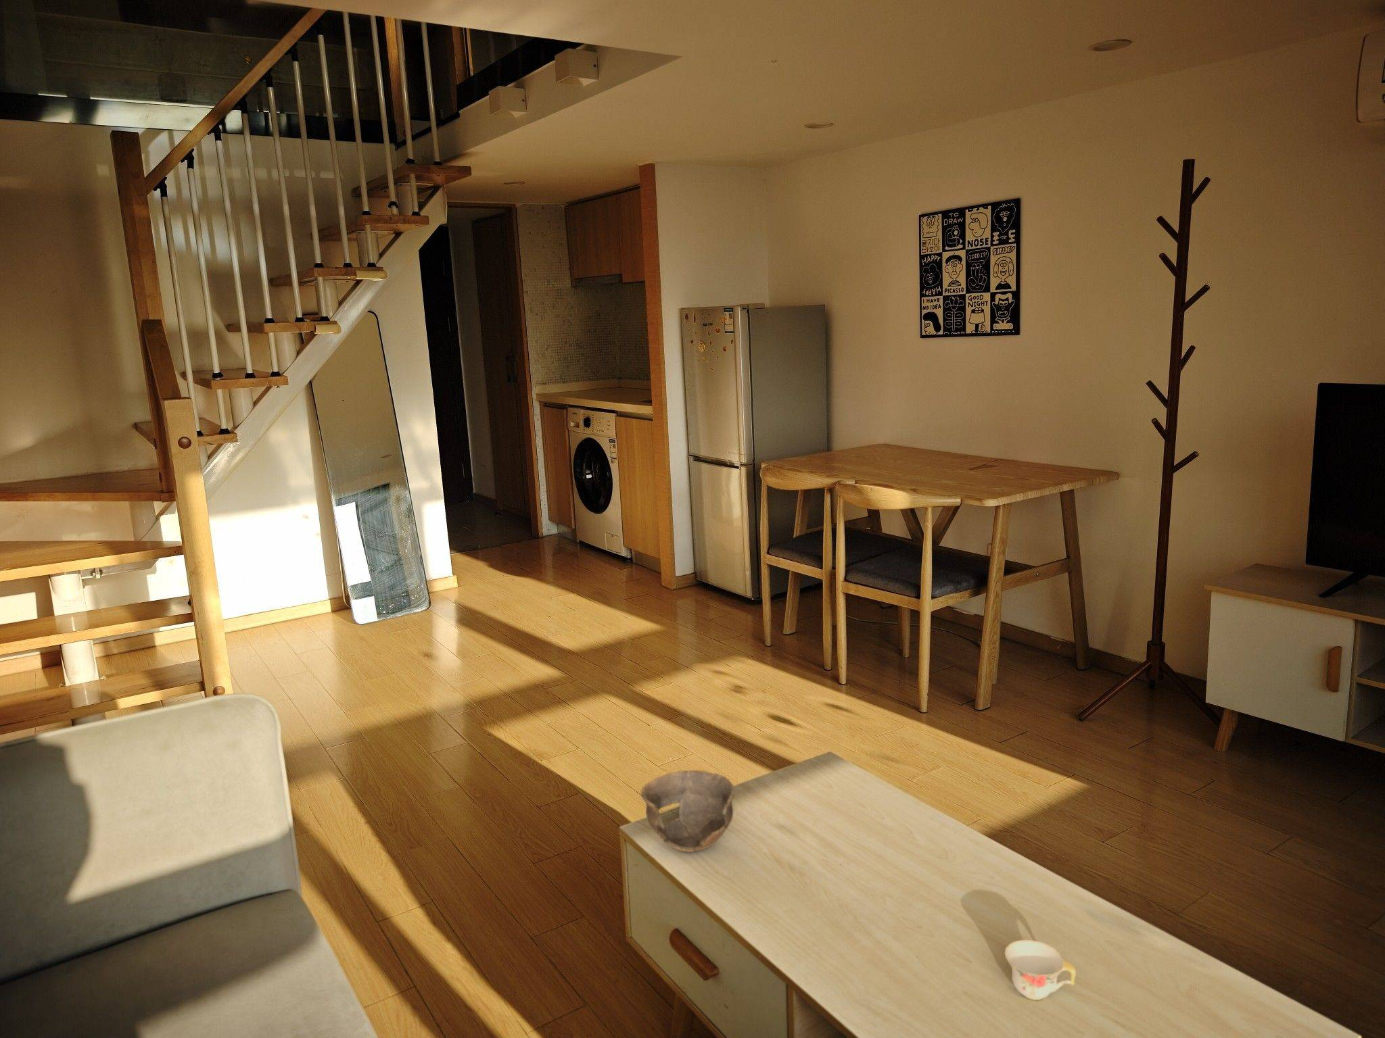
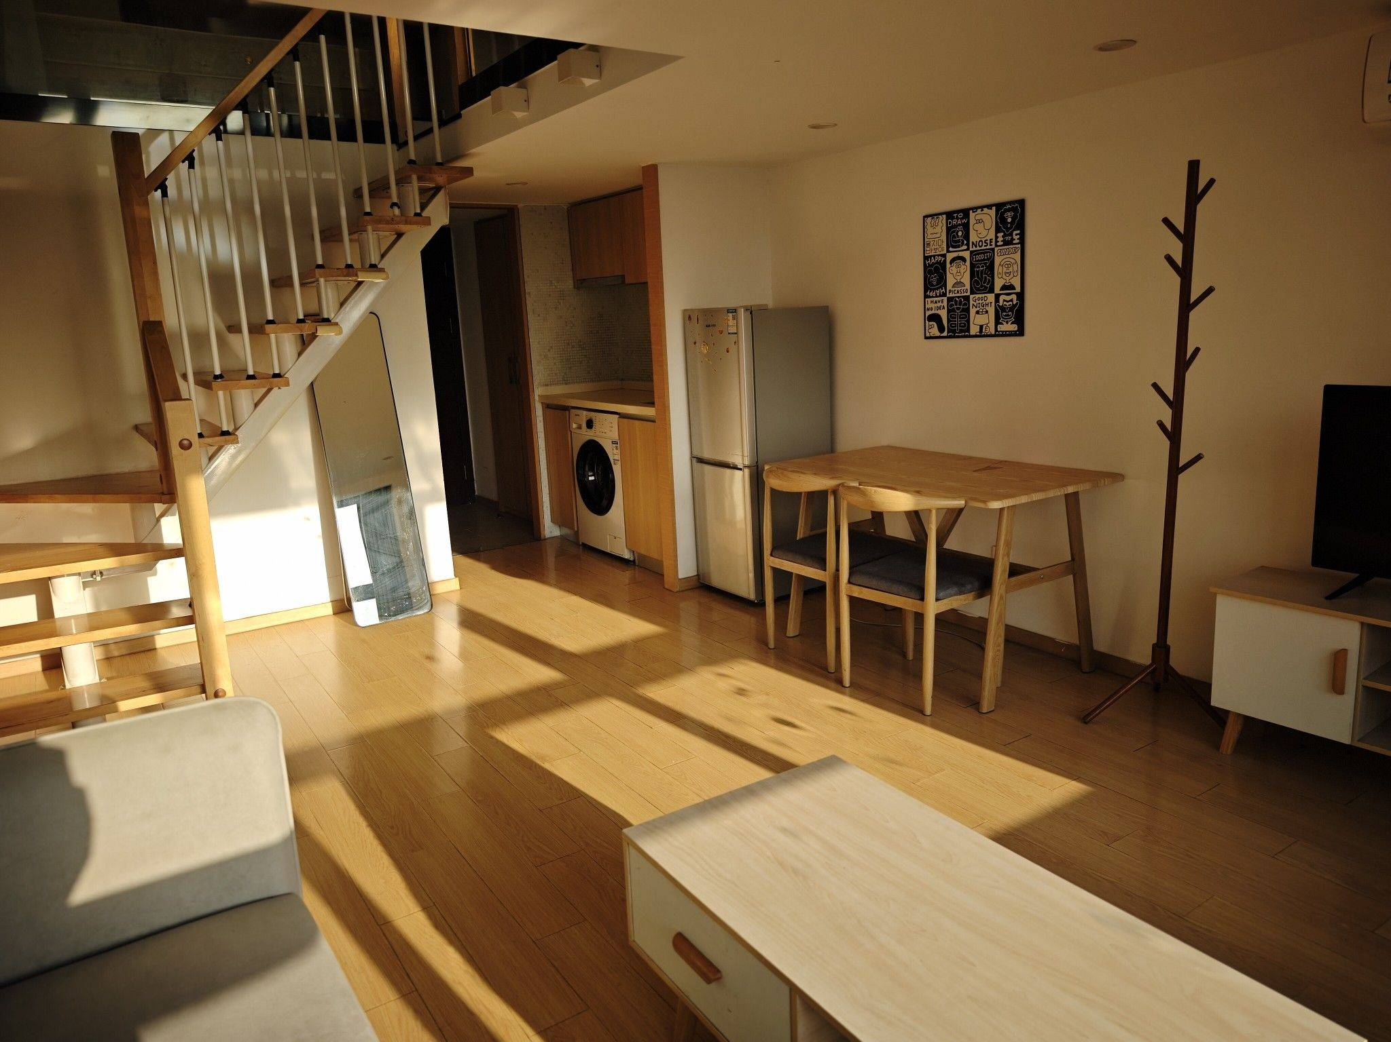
- teacup (1039, 977)
- ceramic bowl (690, 817)
